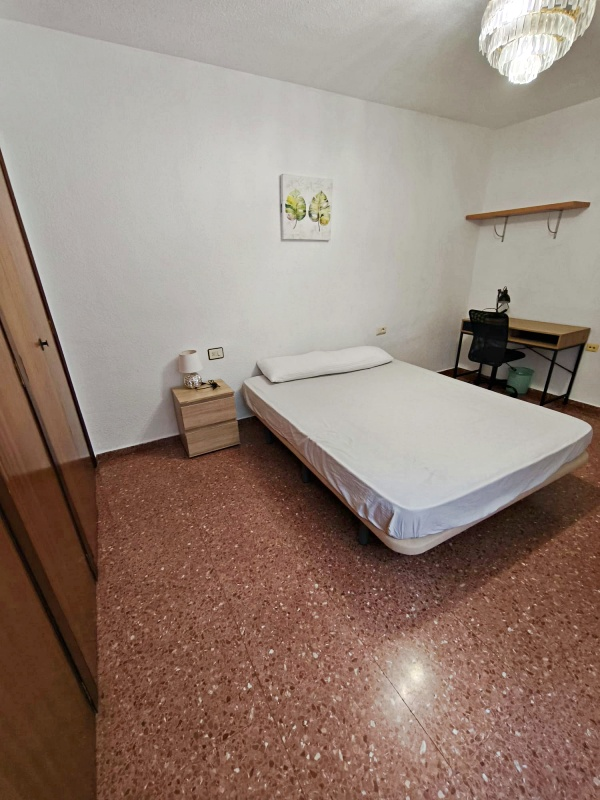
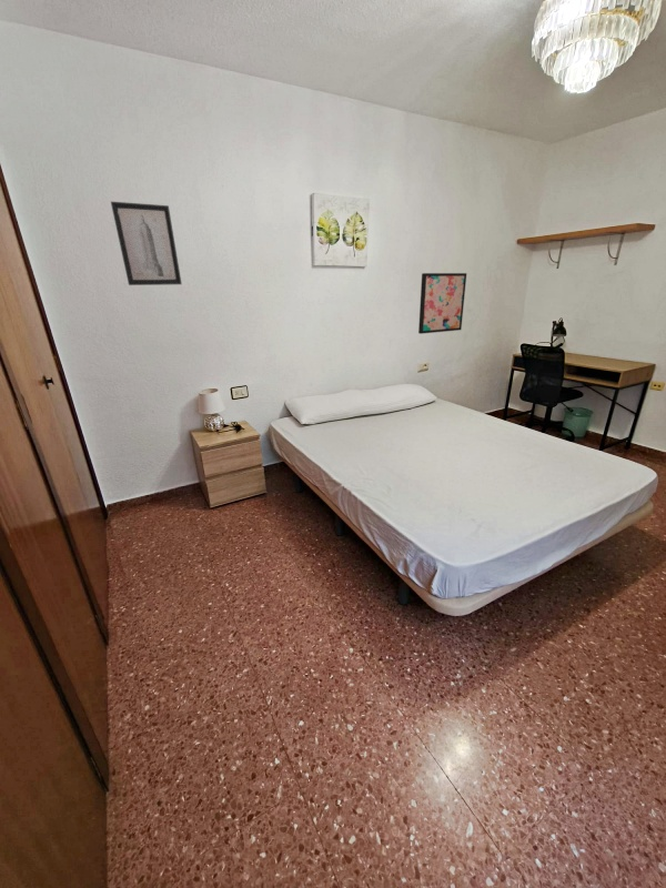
+ wall art (442, 303)
+ wall art (148, 245)
